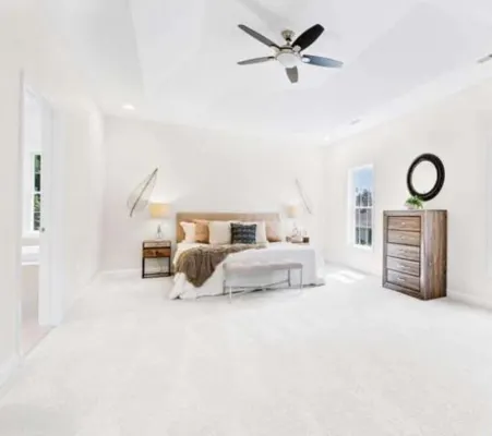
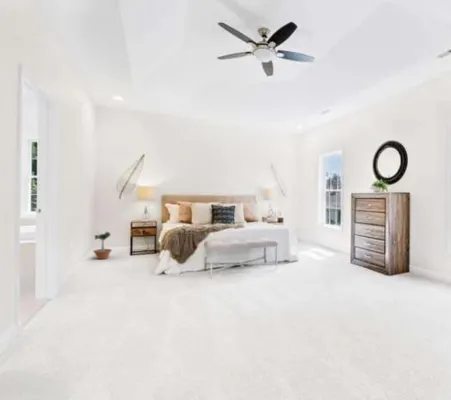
+ potted tree (102, 244)
